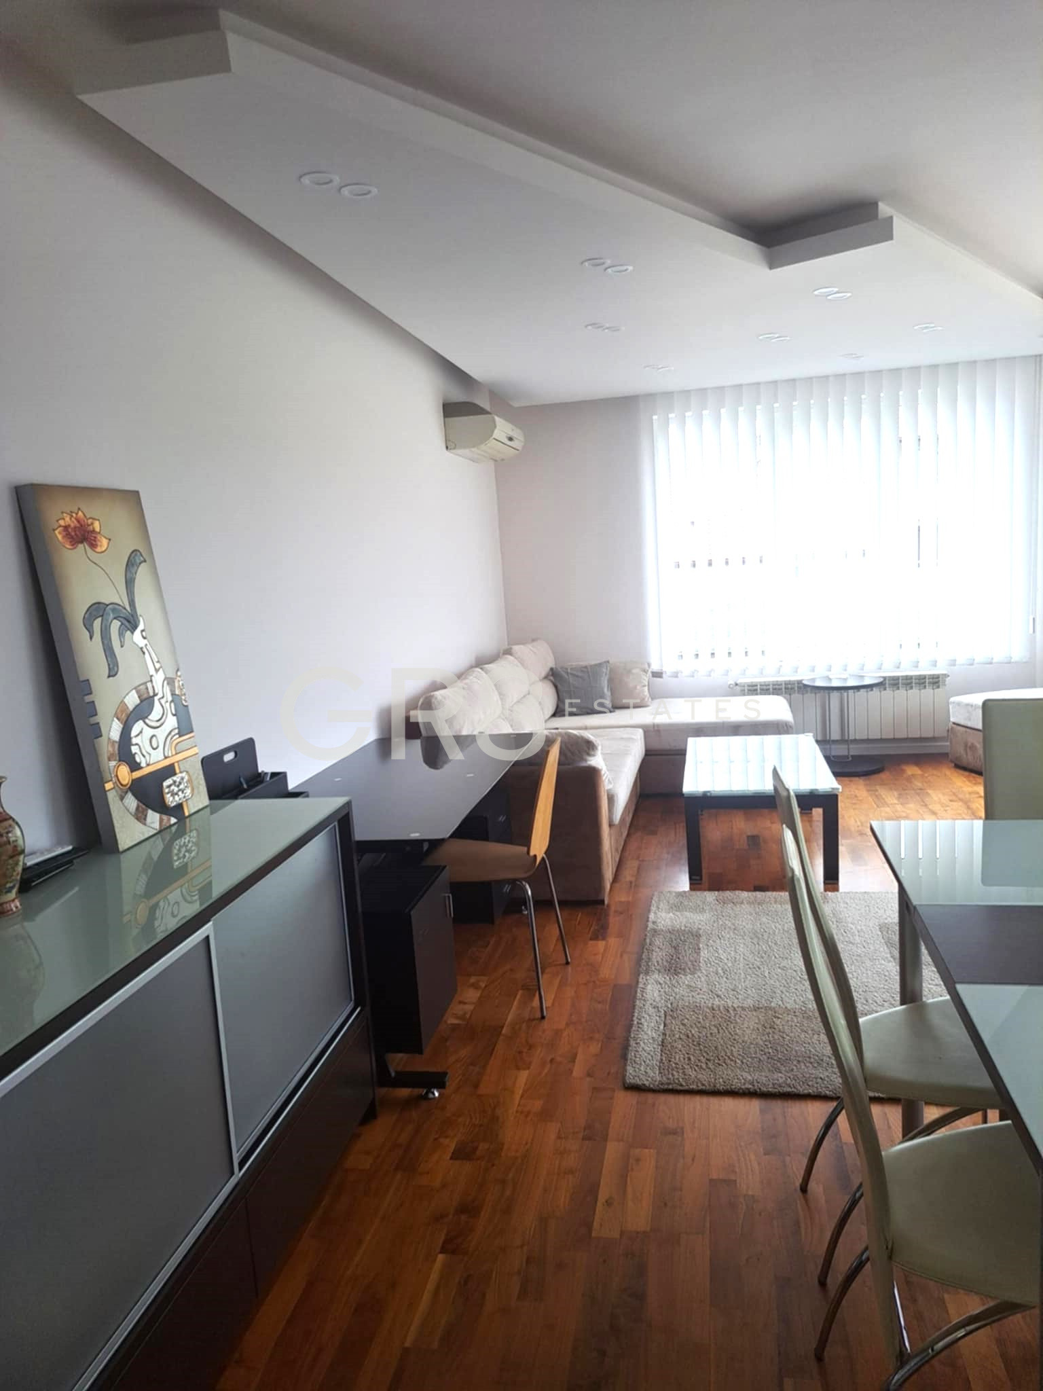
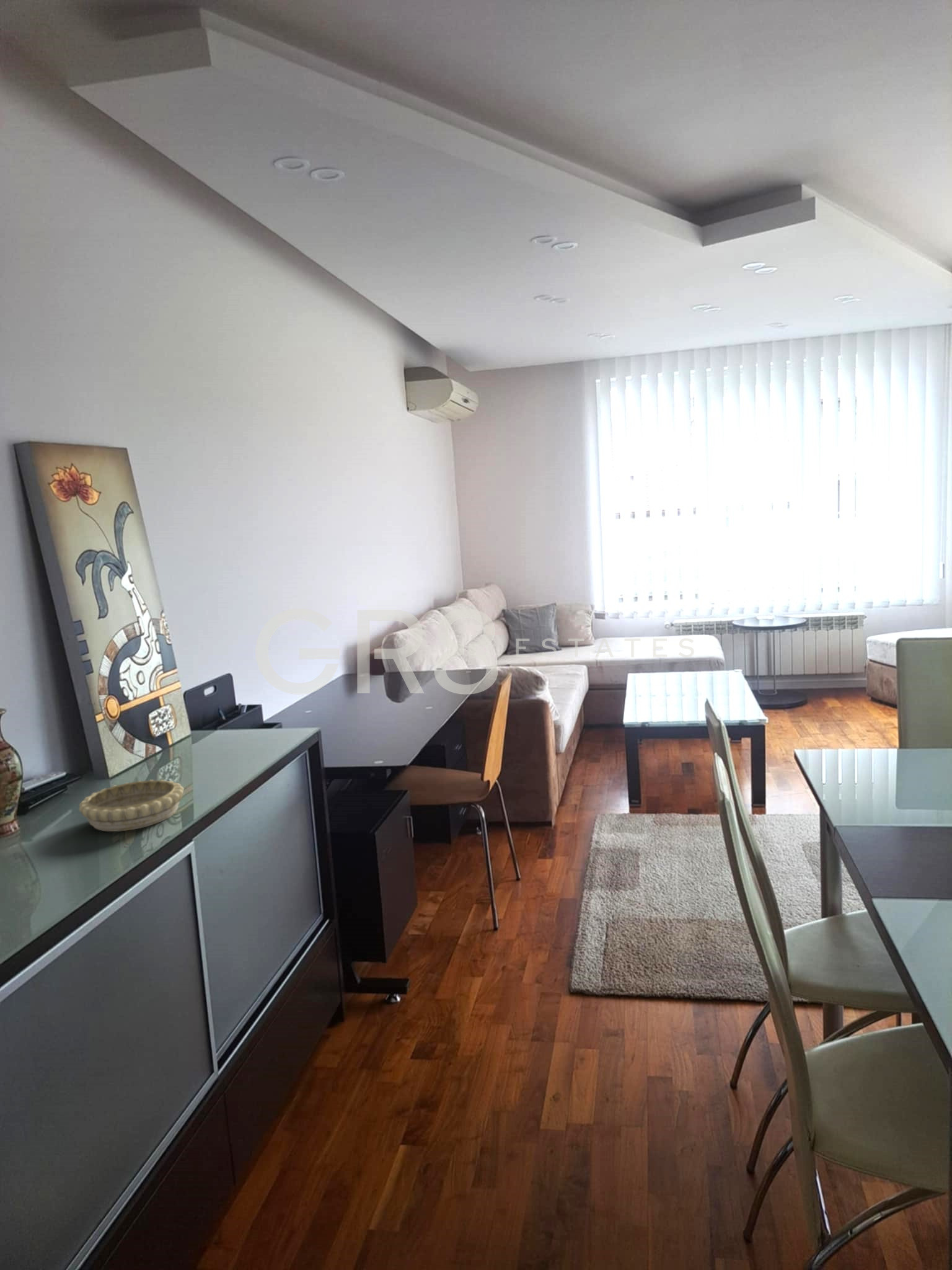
+ decorative bowl (133, 805)
